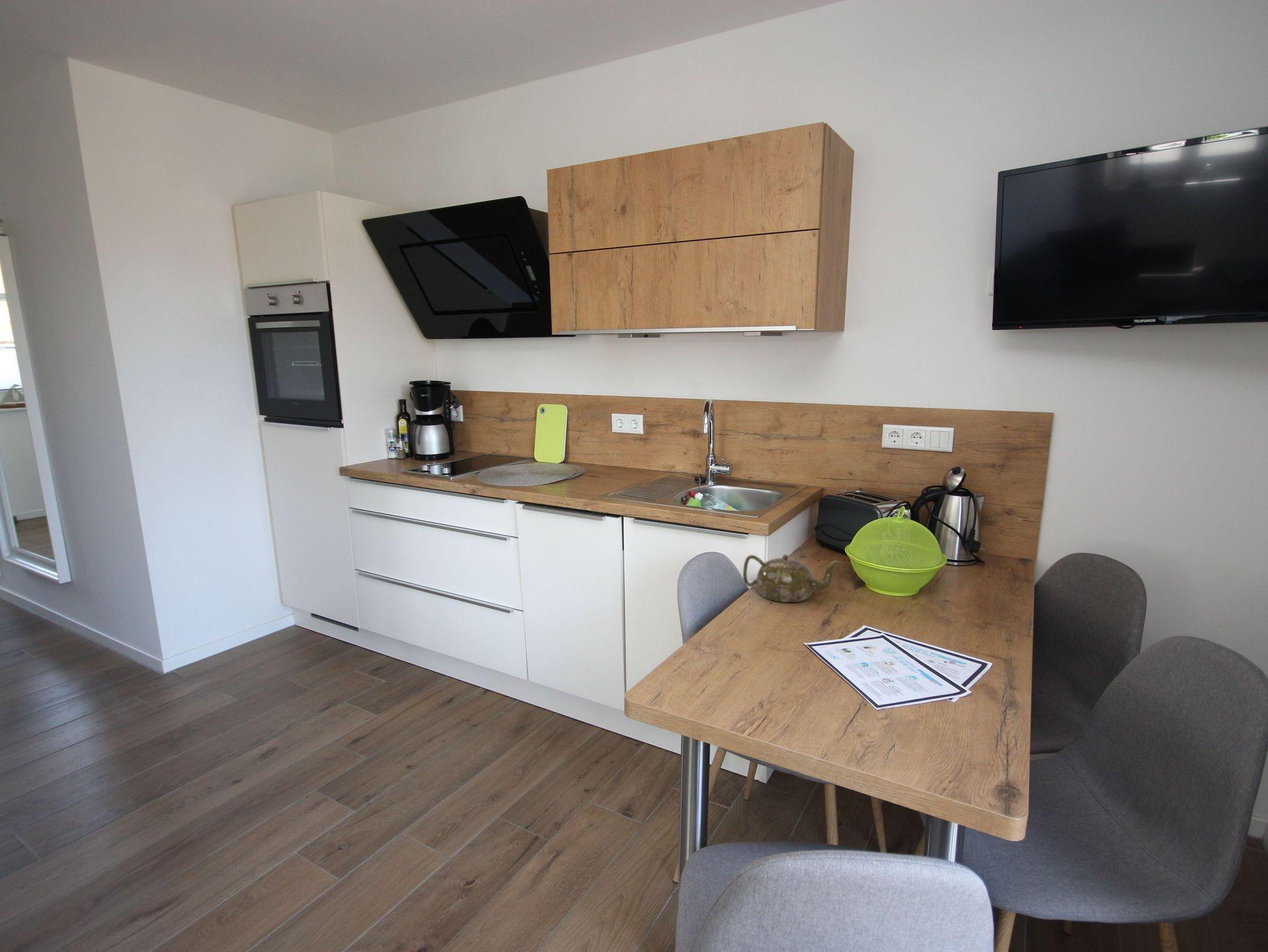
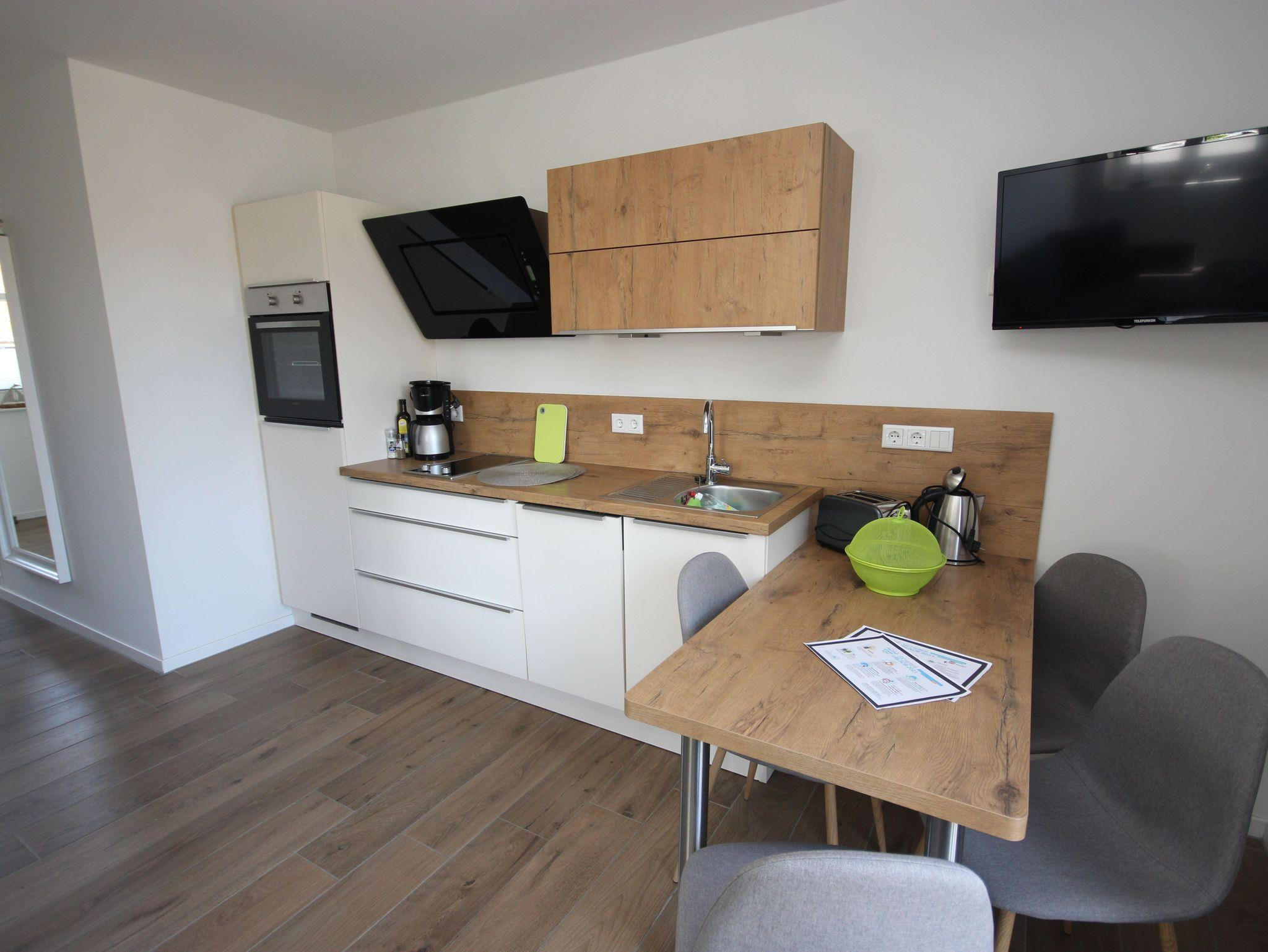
- teapot (789, 574)
